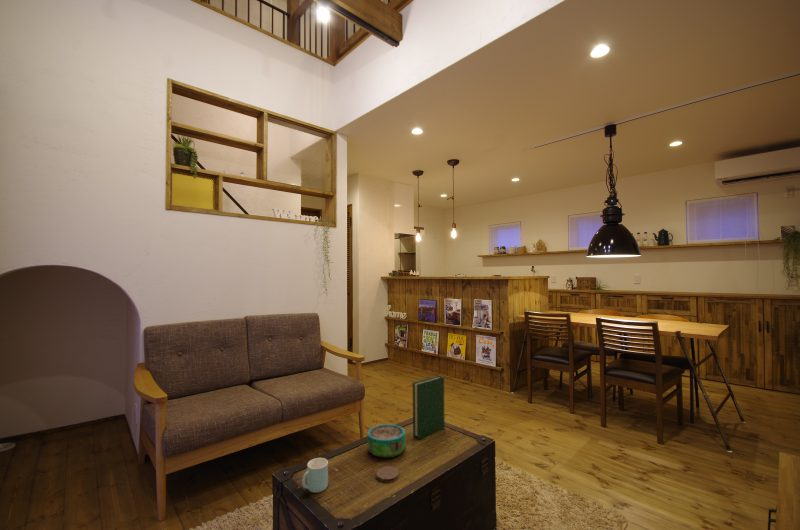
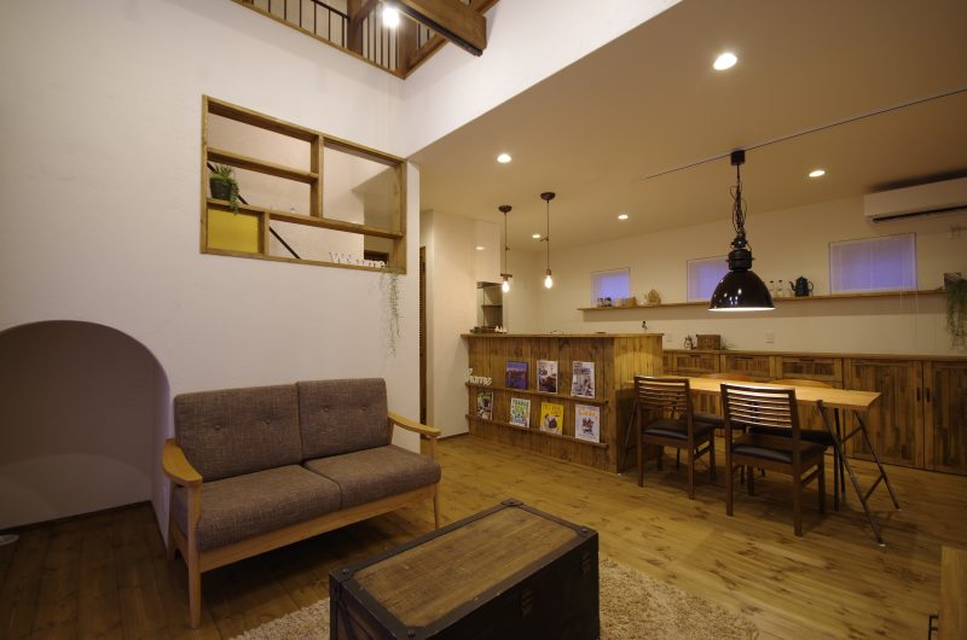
- mug (314, 476)
- coaster (387, 474)
- hardback book (429, 405)
- decorative bowl (386, 440)
